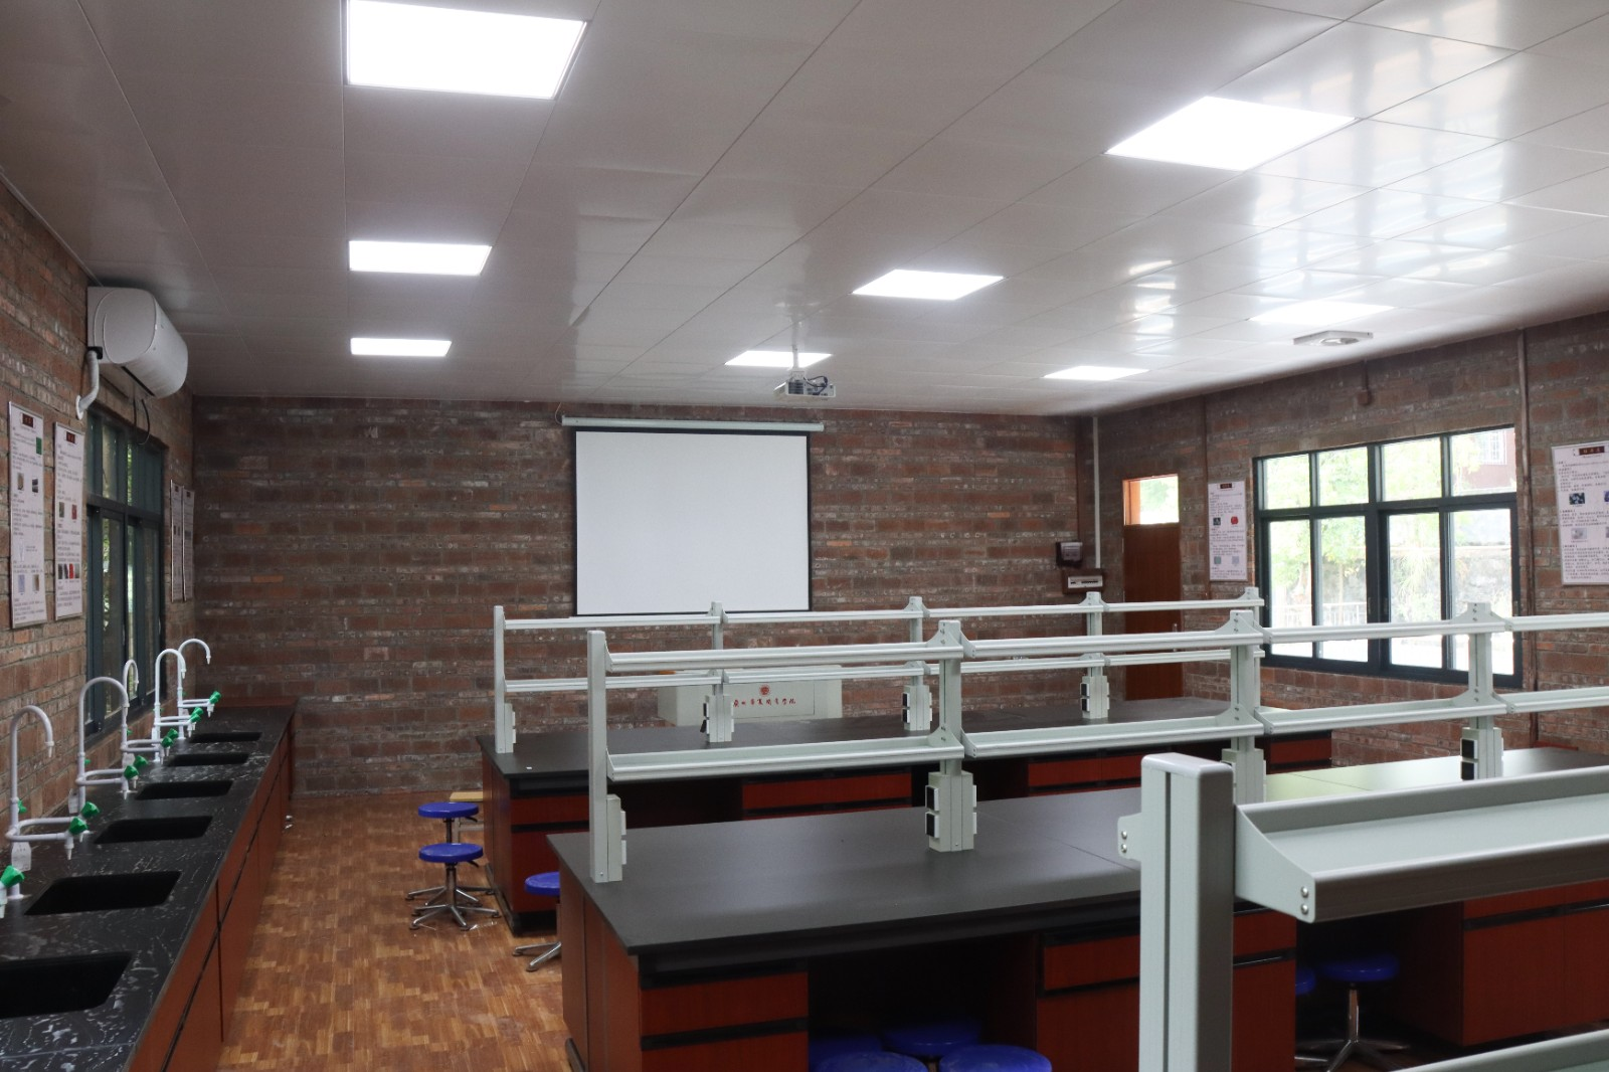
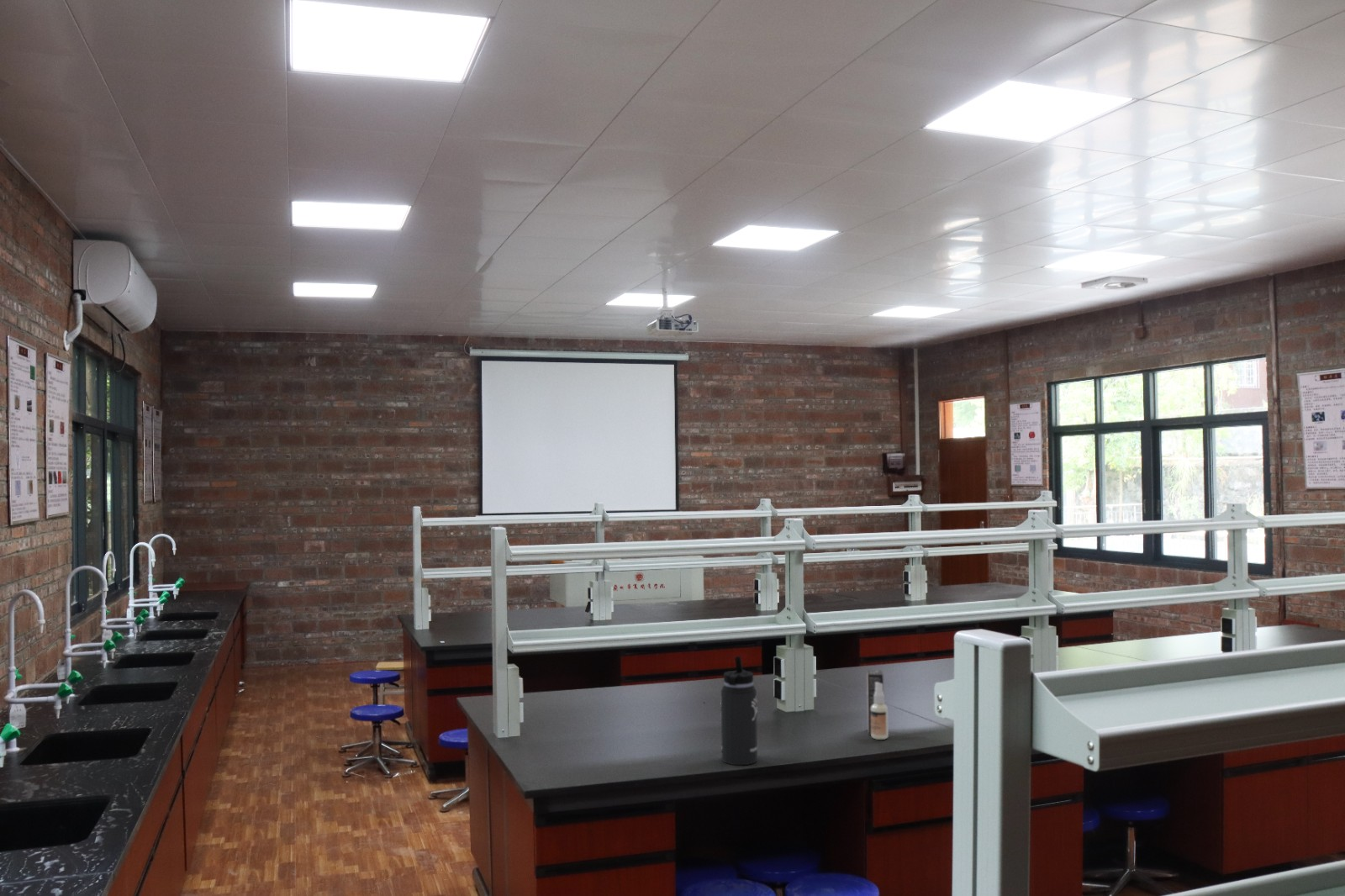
+ spray bottle (876, 704)
+ thermos bottle (737, 709)
